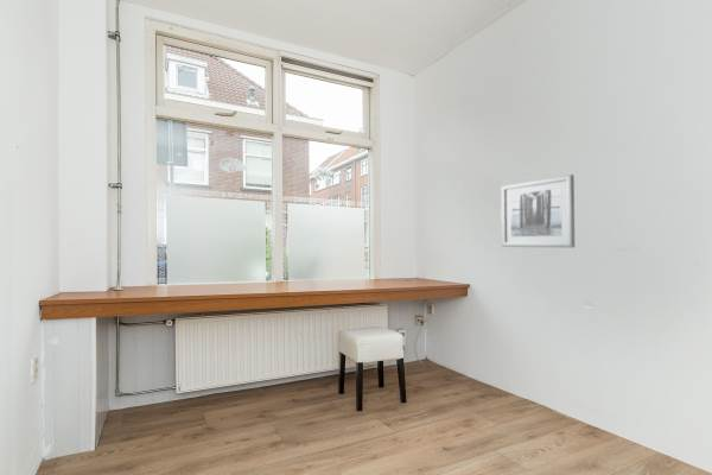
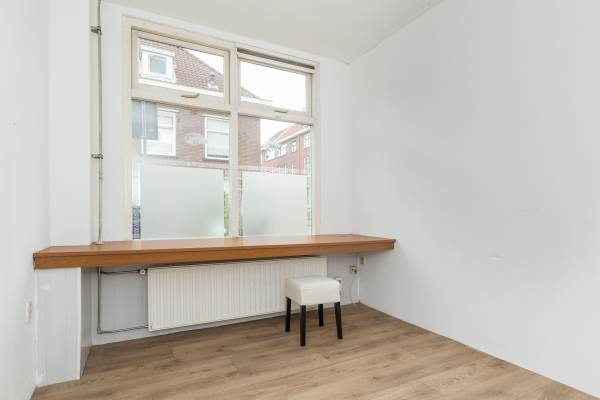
- wall art (534, 214)
